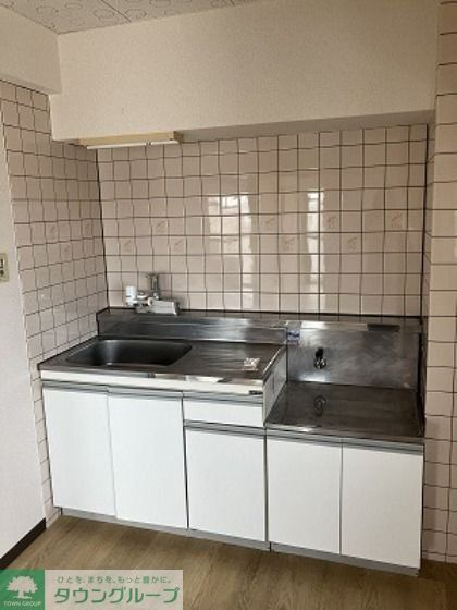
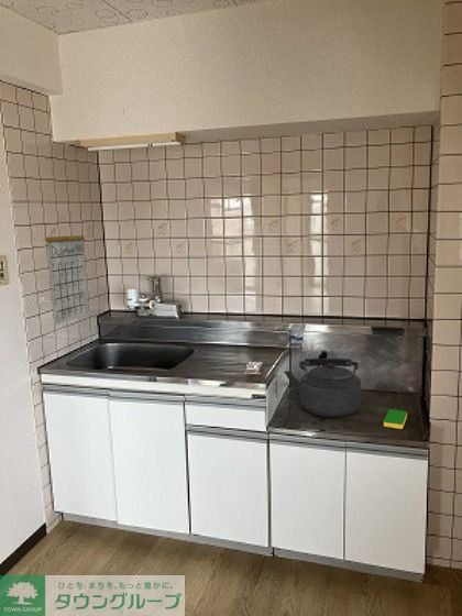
+ calendar (68, 268)
+ dish sponge (395, 418)
+ kettle (328, 385)
